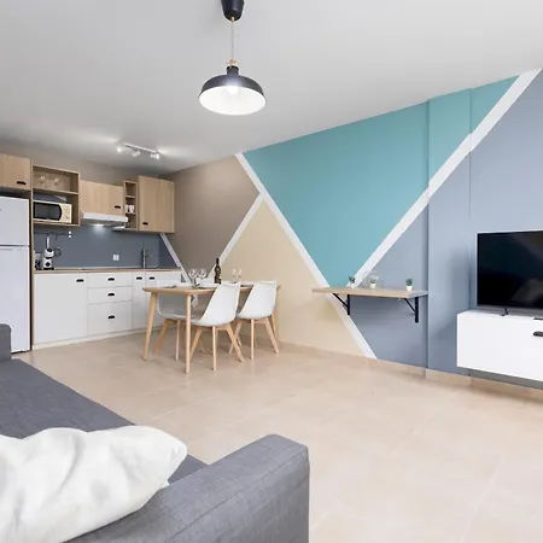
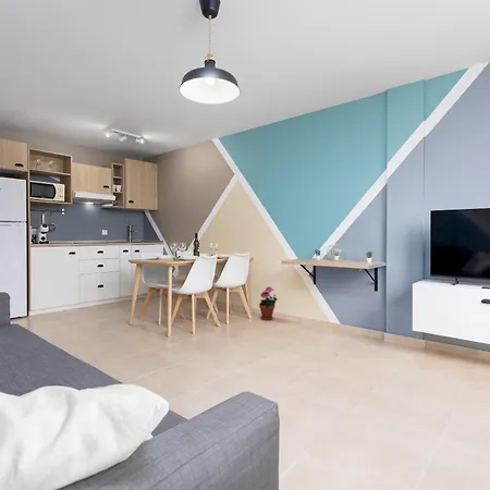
+ potted plant (267, 302)
